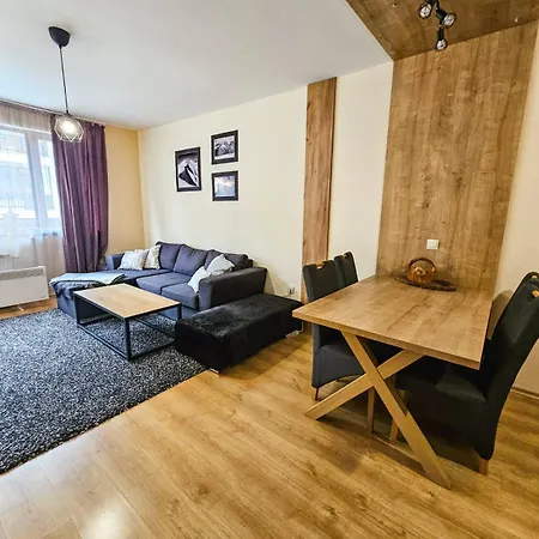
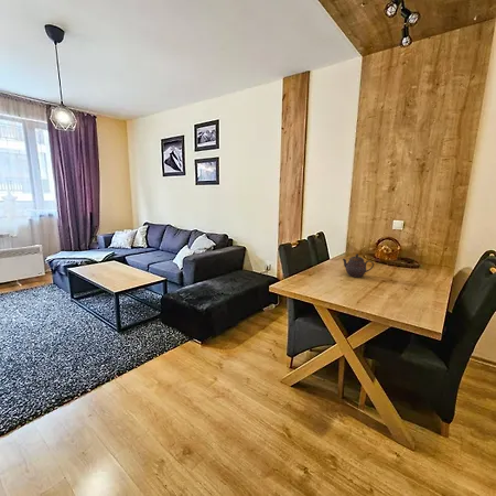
+ teapot (357, 265)
